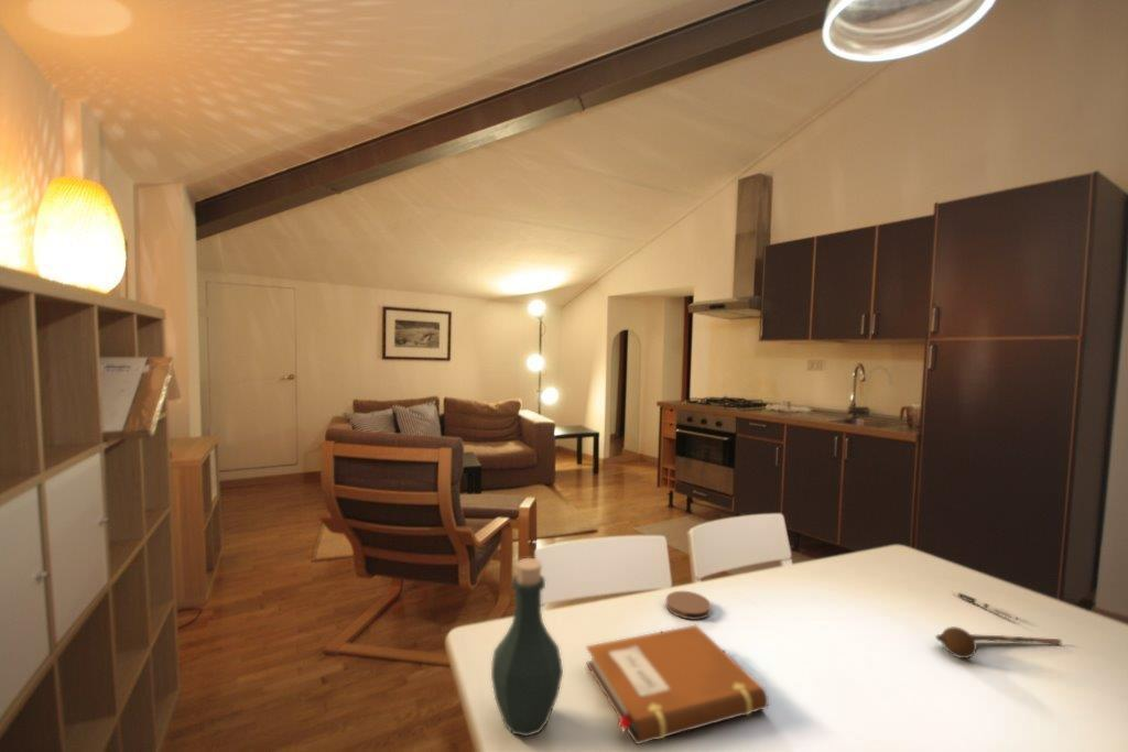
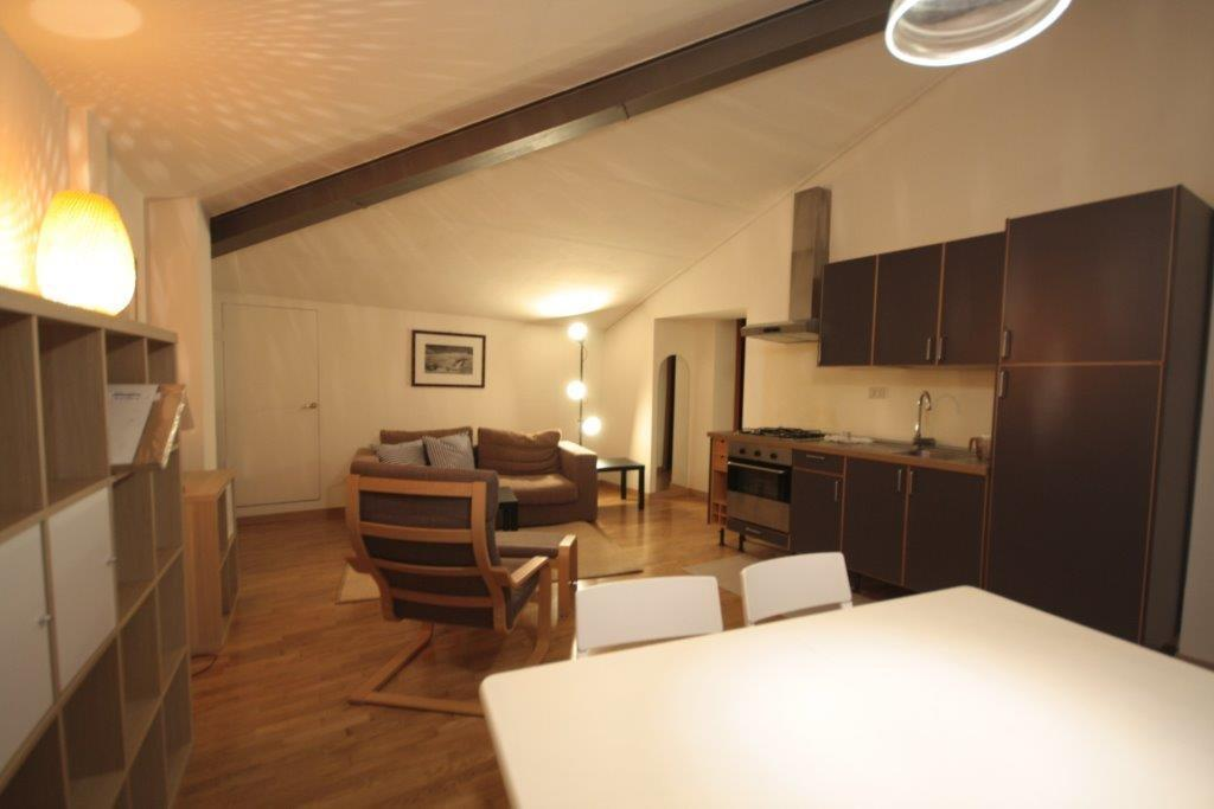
- pen (981, 603)
- notebook (668, 678)
- spoon (1007, 637)
- coaster (687, 604)
- bottle (527, 641)
